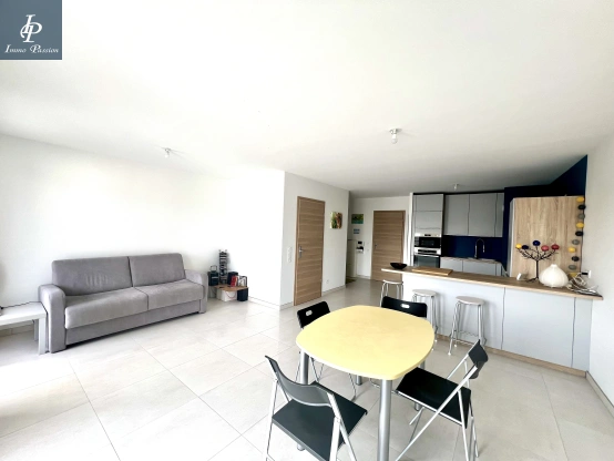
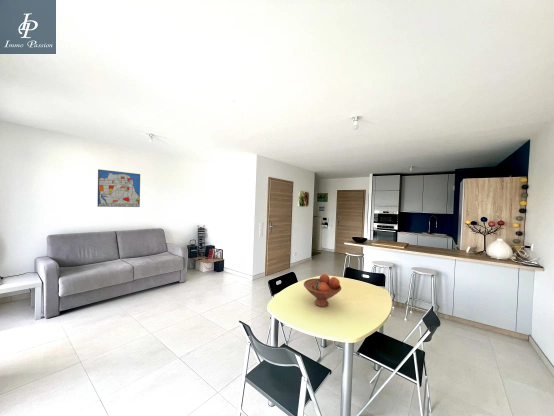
+ wall art (120, 189)
+ fruit bowl (321, 290)
